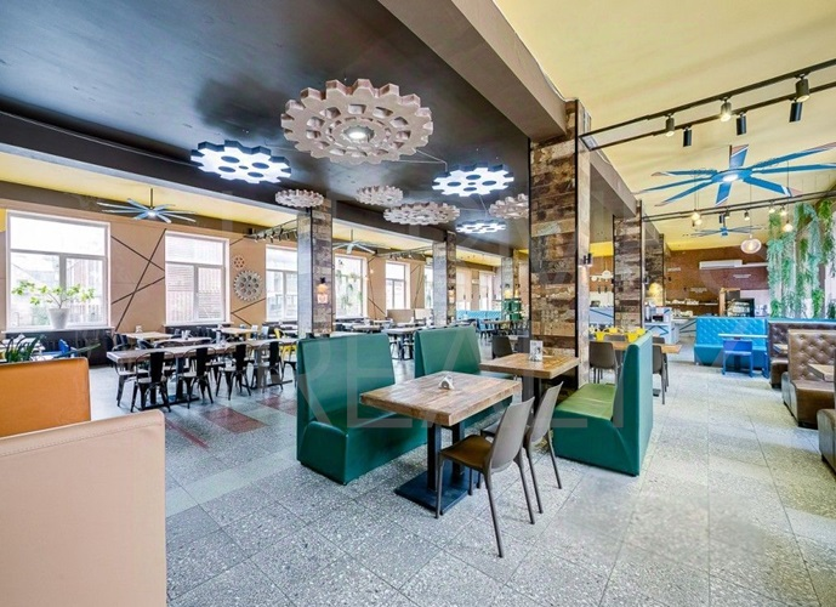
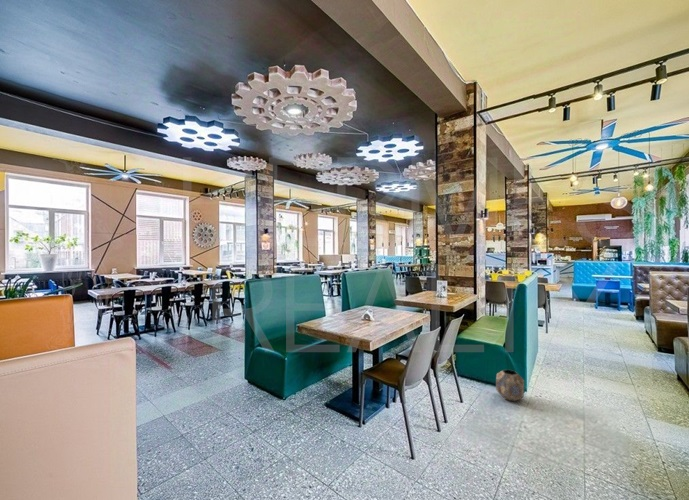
+ planter (509, 385)
